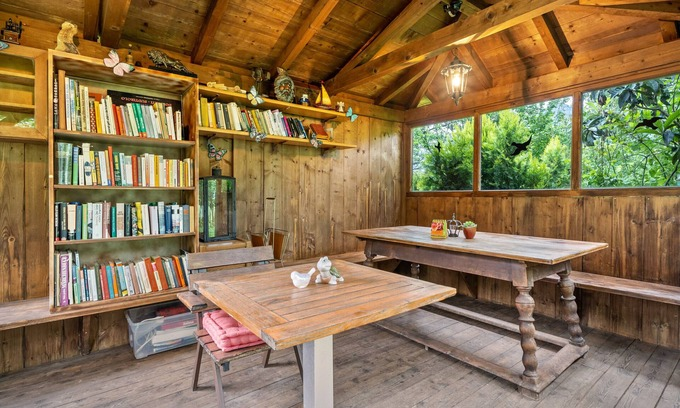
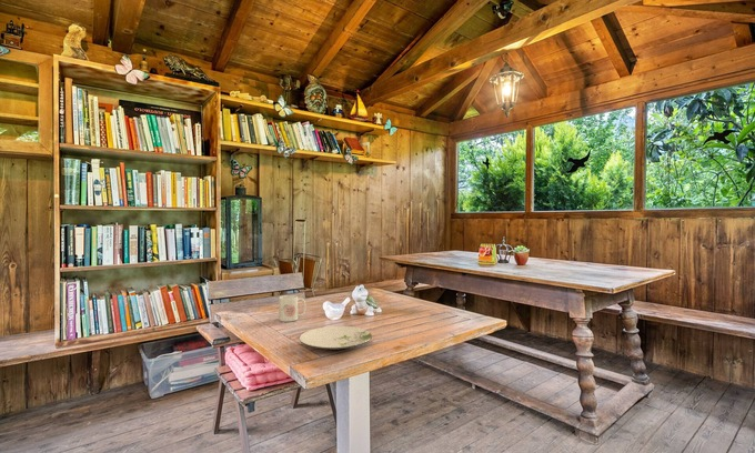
+ mug (292, 308)
+ plate (335, 340)
